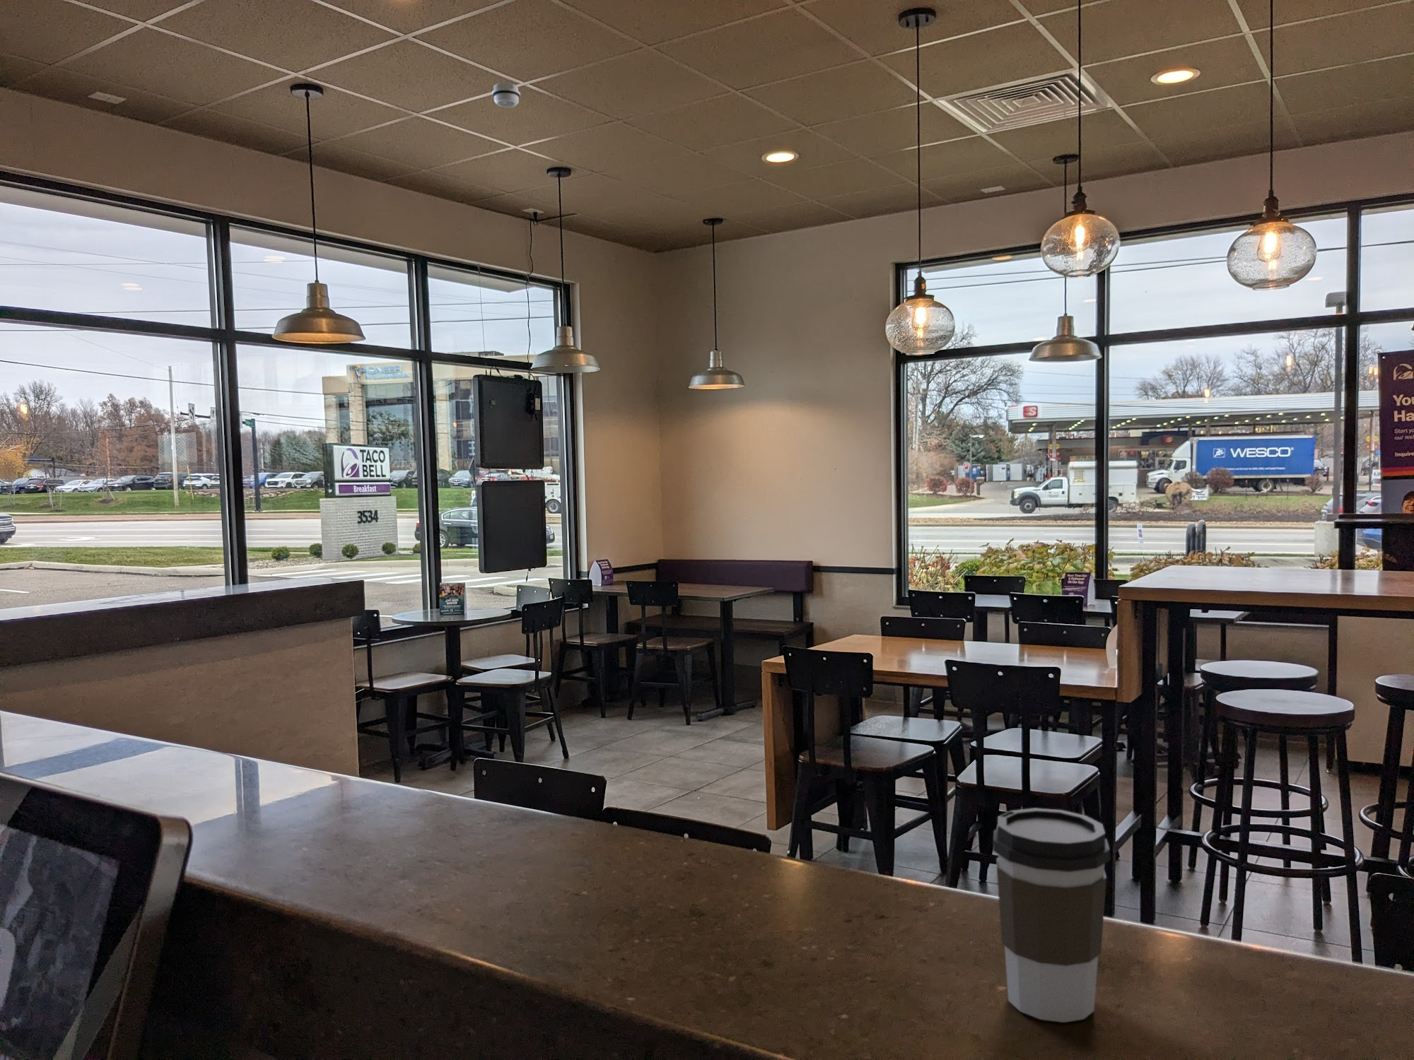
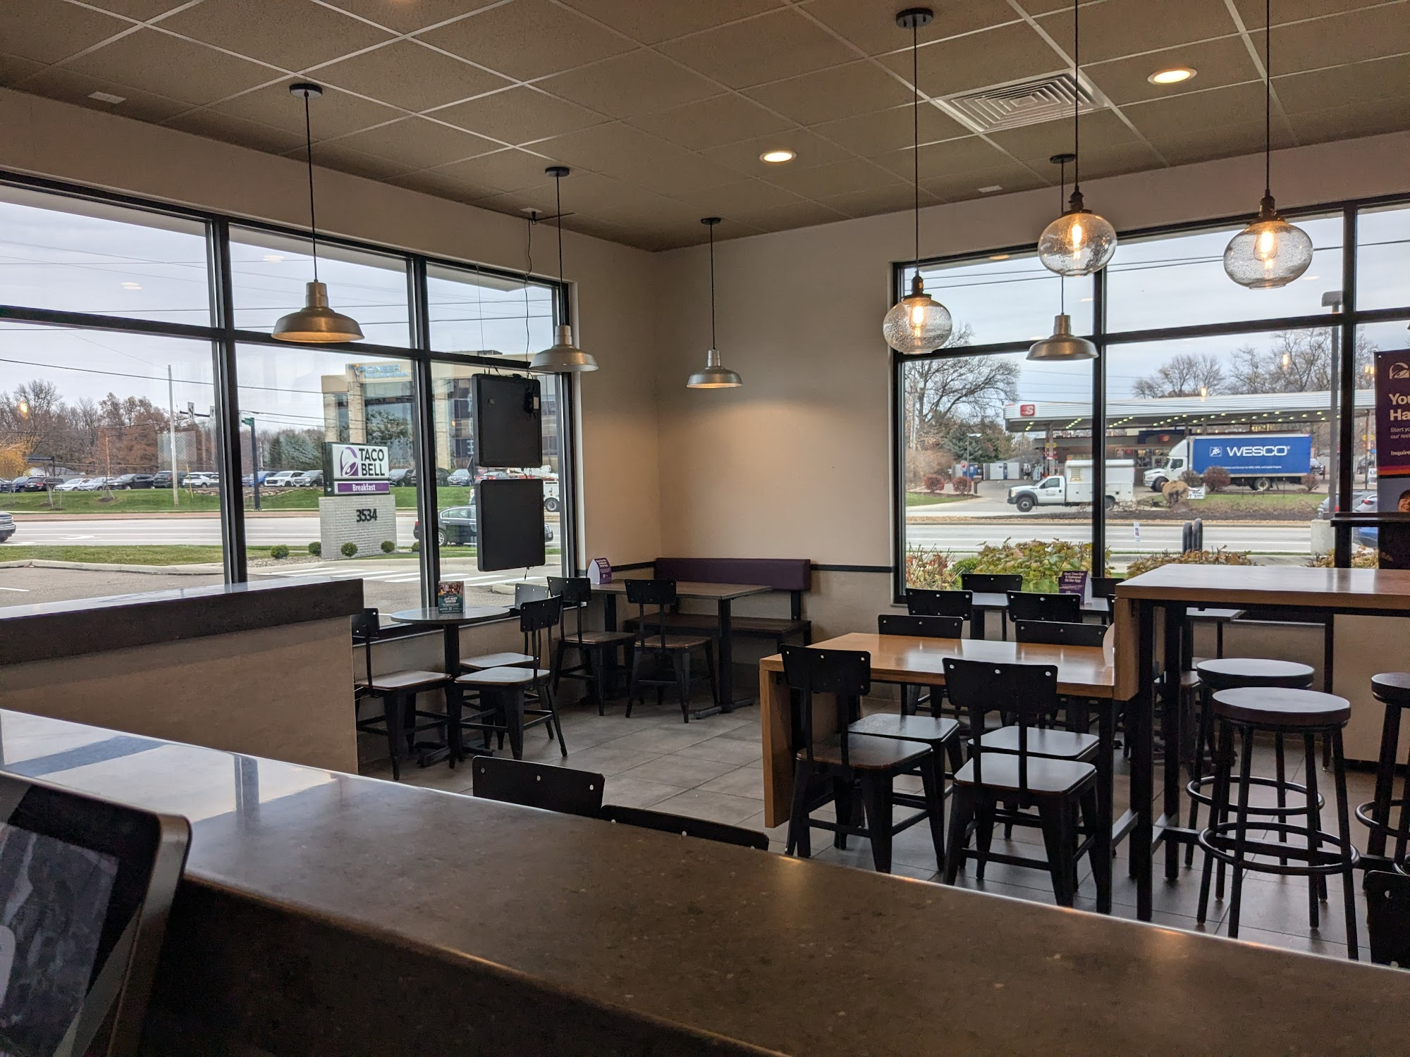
- coffee cup (1050, 912)
- smoke detector (507, 96)
